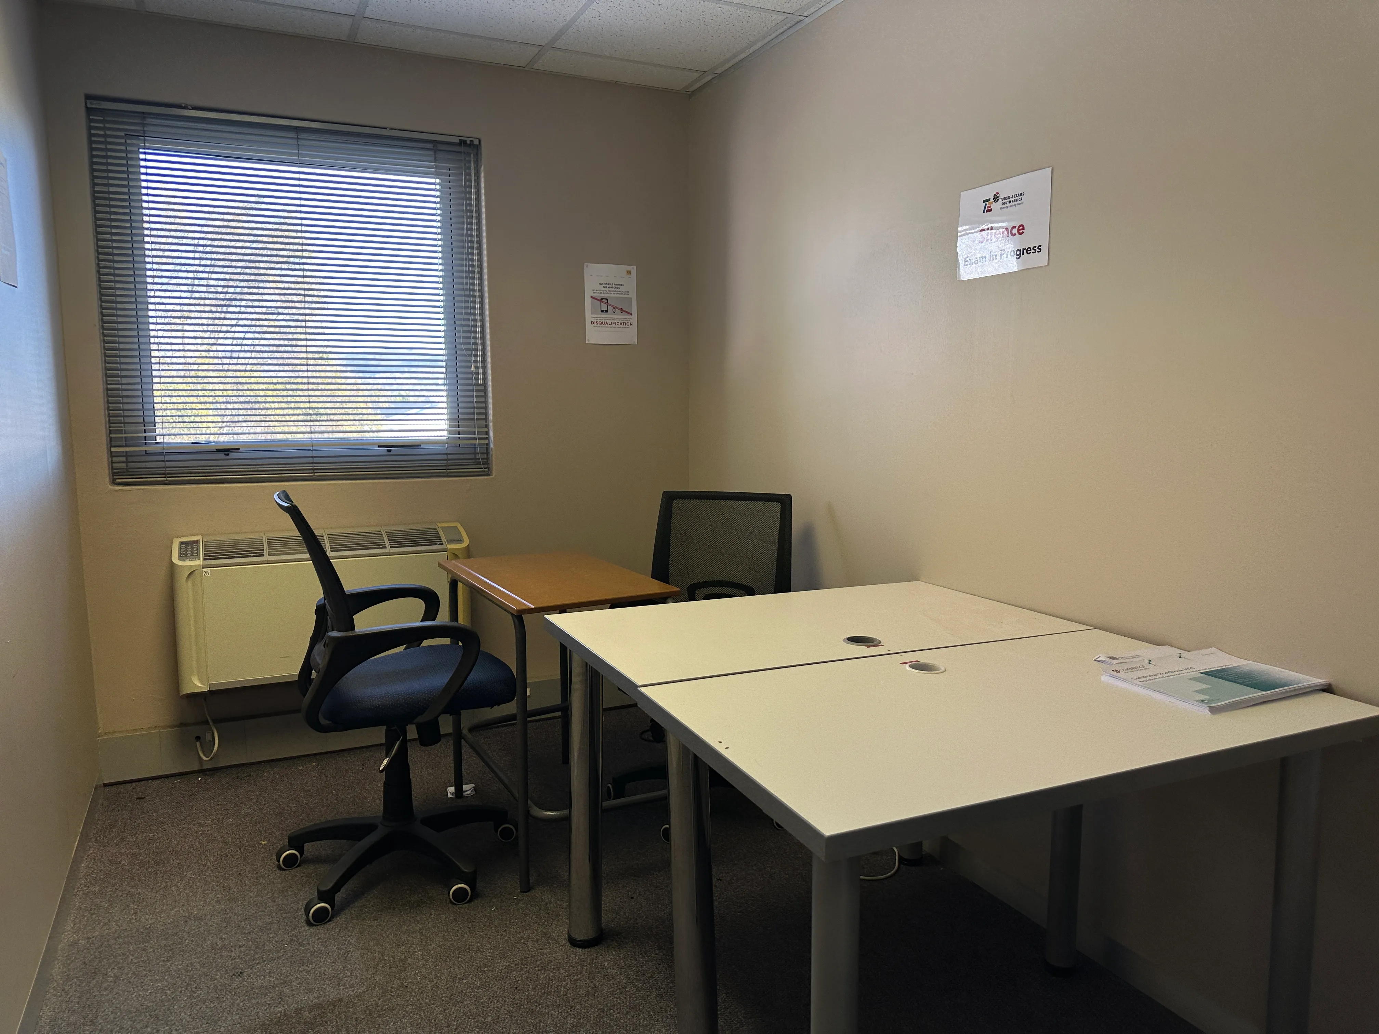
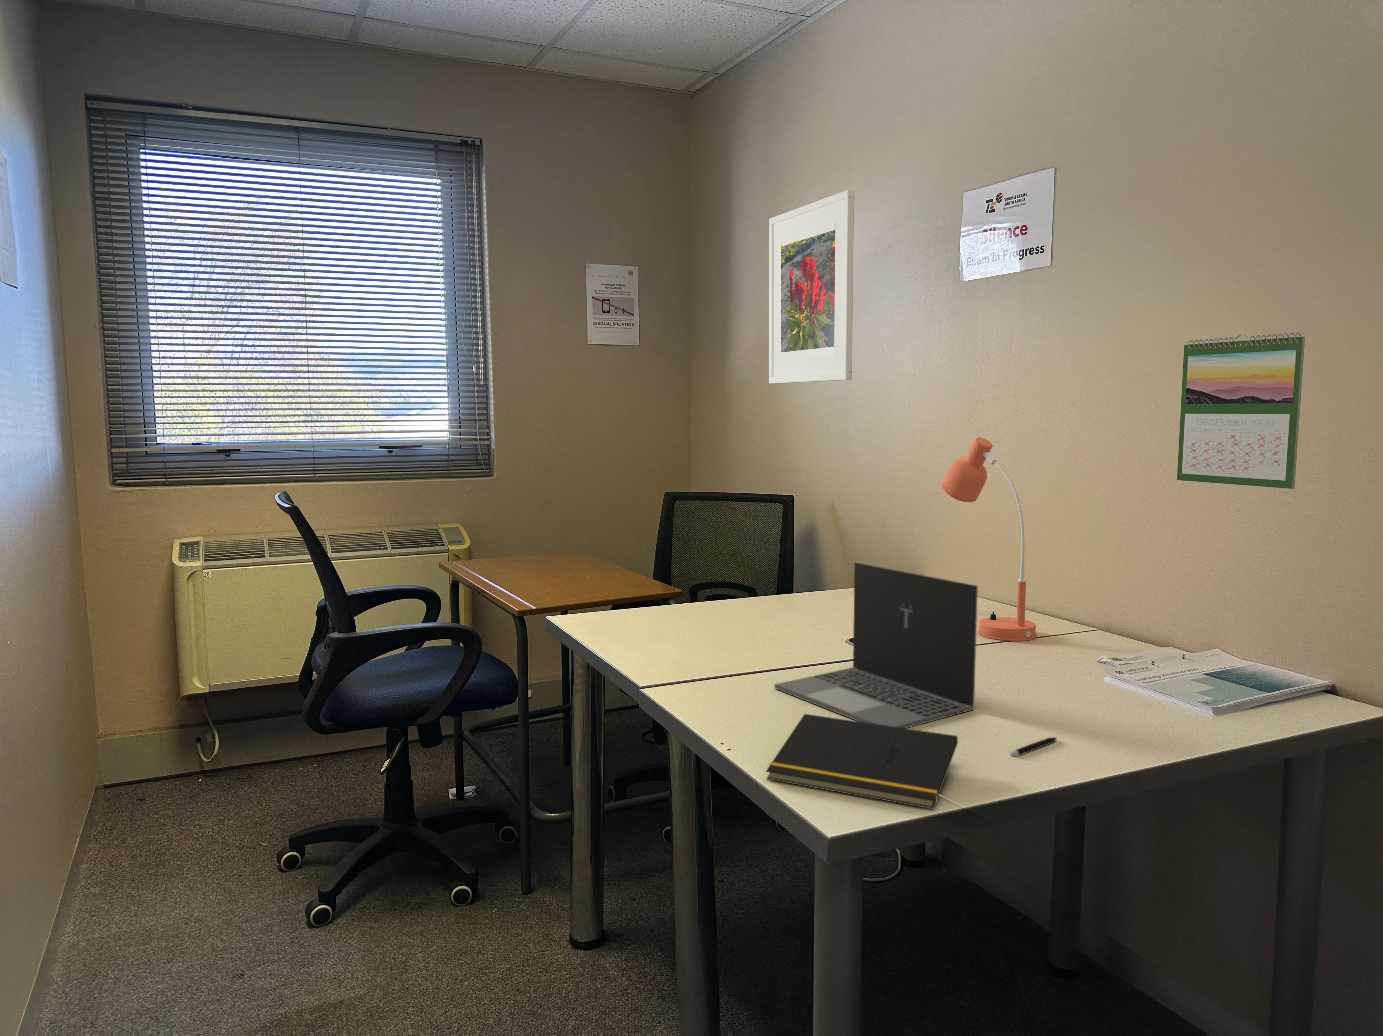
+ desk lamp (1021, 533)
+ calendar (1237, 409)
+ laptop (871, 639)
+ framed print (808, 294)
+ notepad (864, 756)
+ pen (1035, 747)
